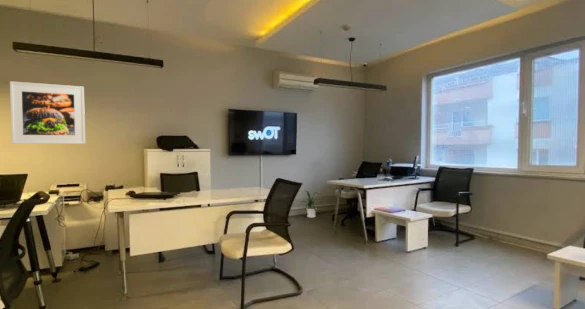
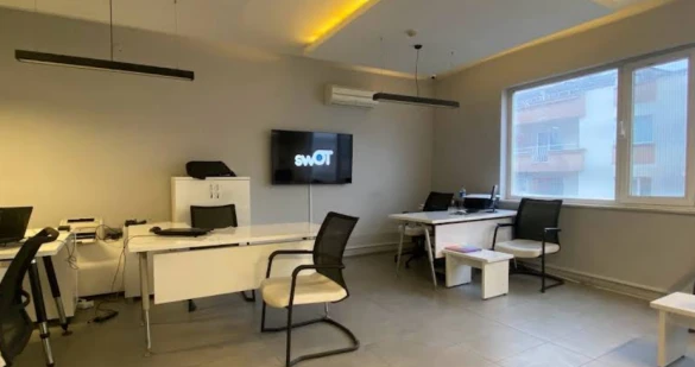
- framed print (49, 114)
- house plant (310, 203)
